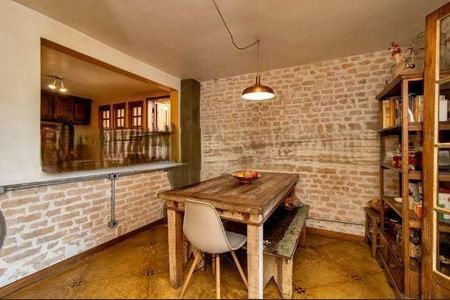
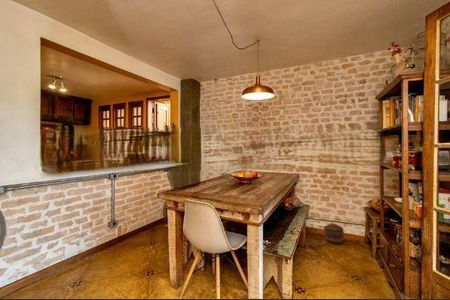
+ basket (333, 232)
